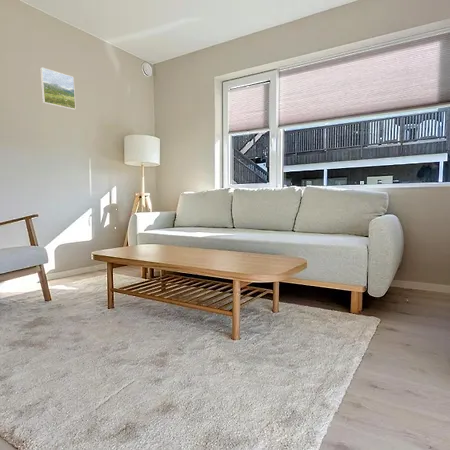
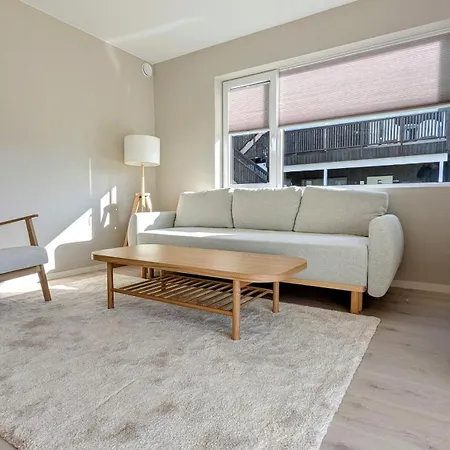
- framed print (58, 89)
